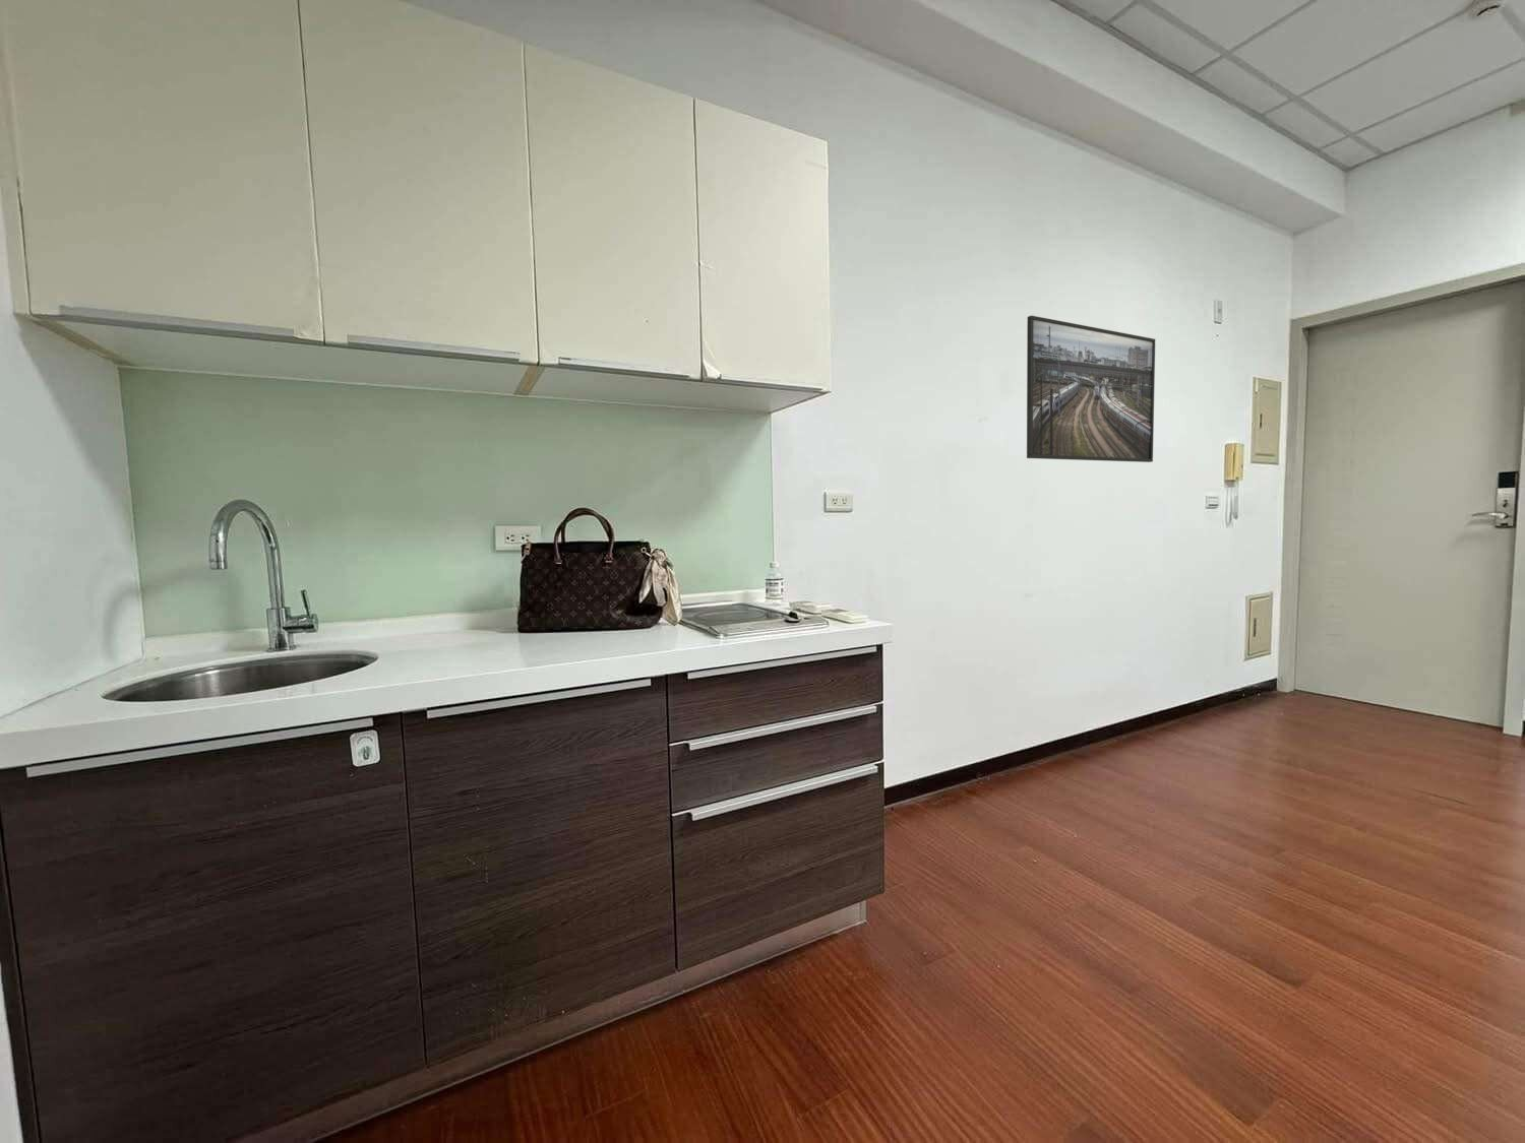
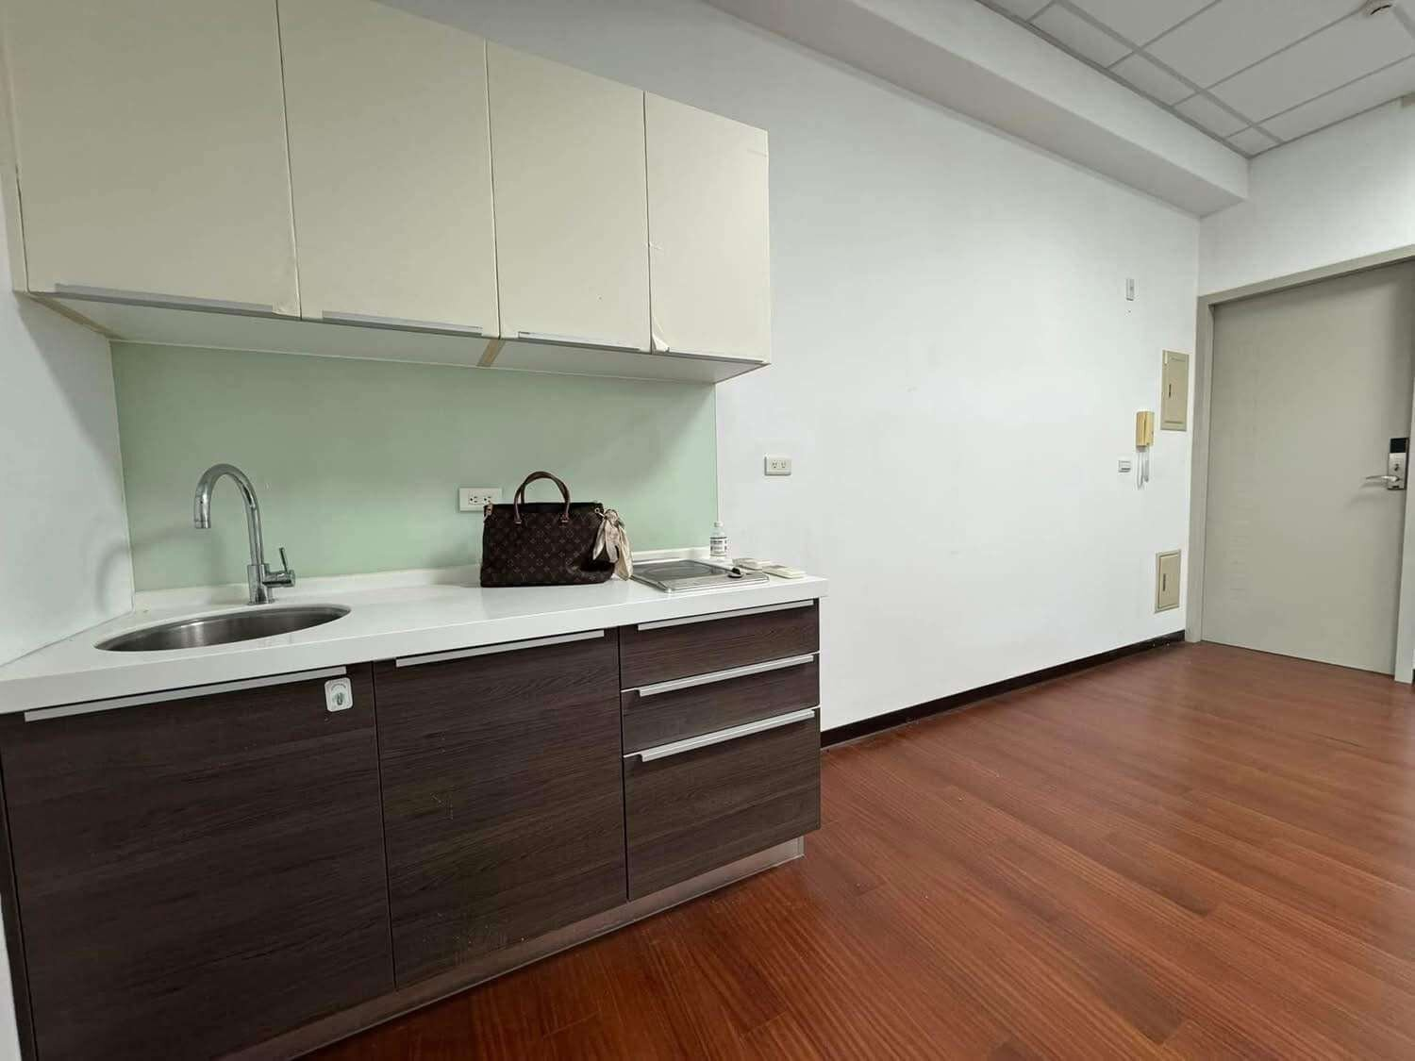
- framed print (1095, 394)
